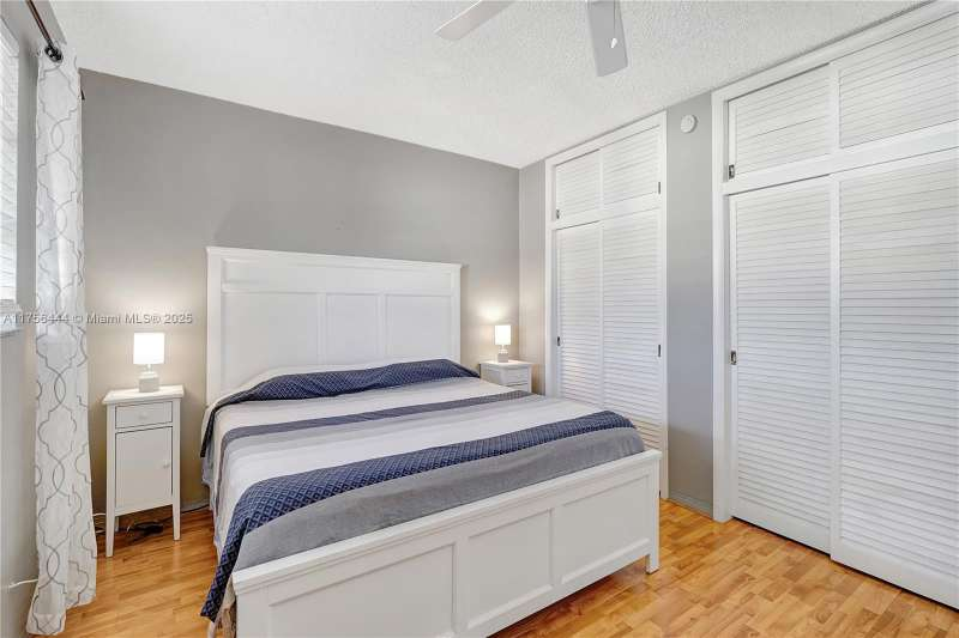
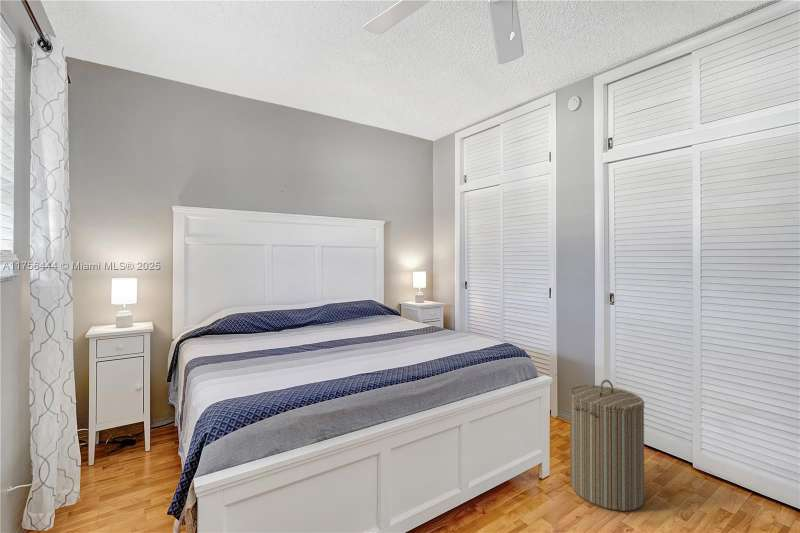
+ laundry hamper (605, 435)
